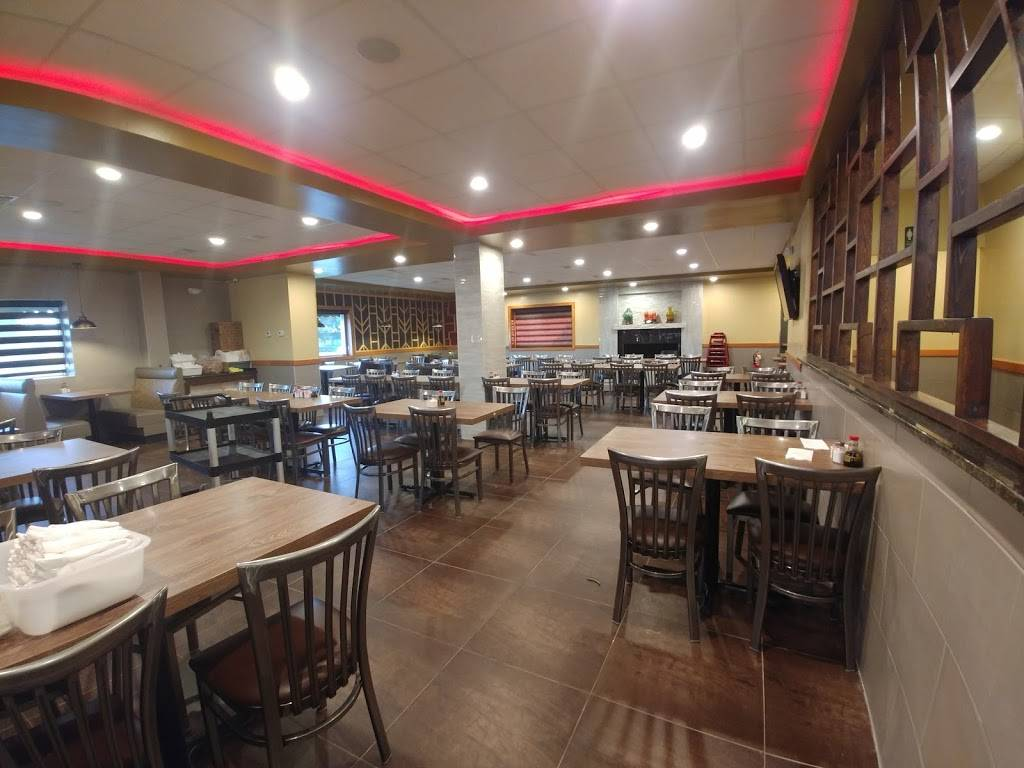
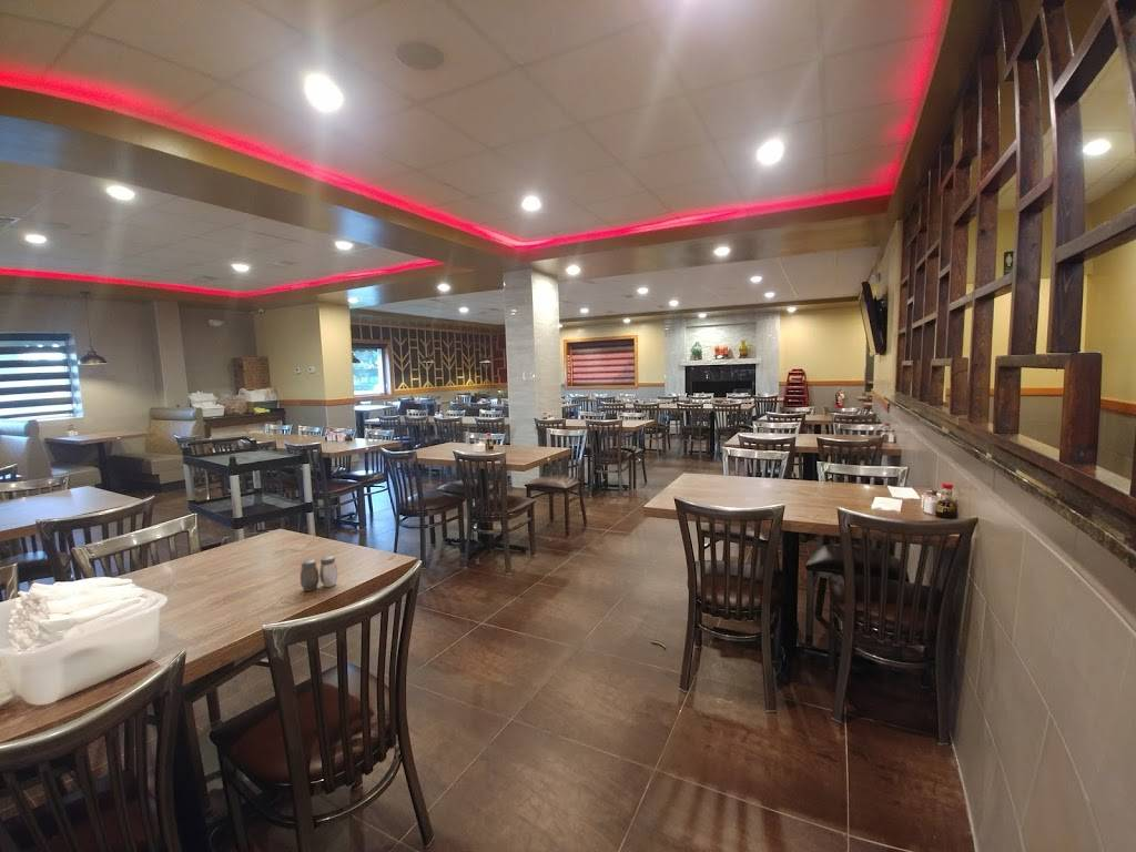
+ salt and pepper shaker (320, 572)
